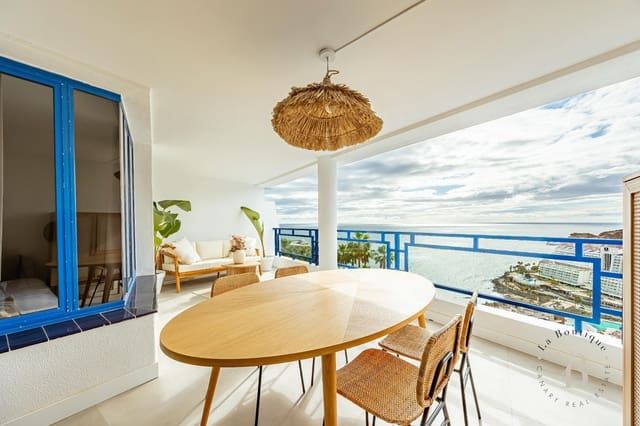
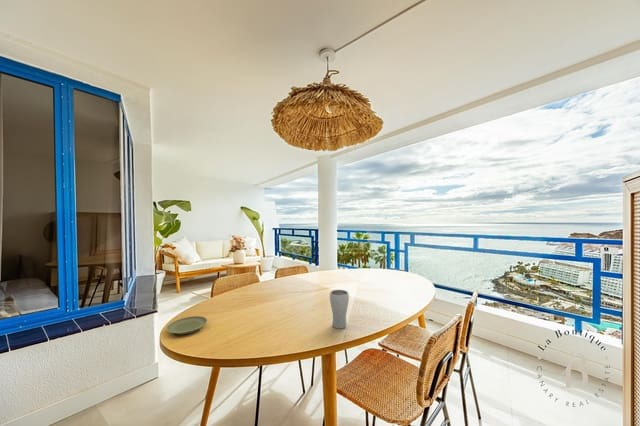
+ plate (187, 326)
+ drinking glass (339, 309)
